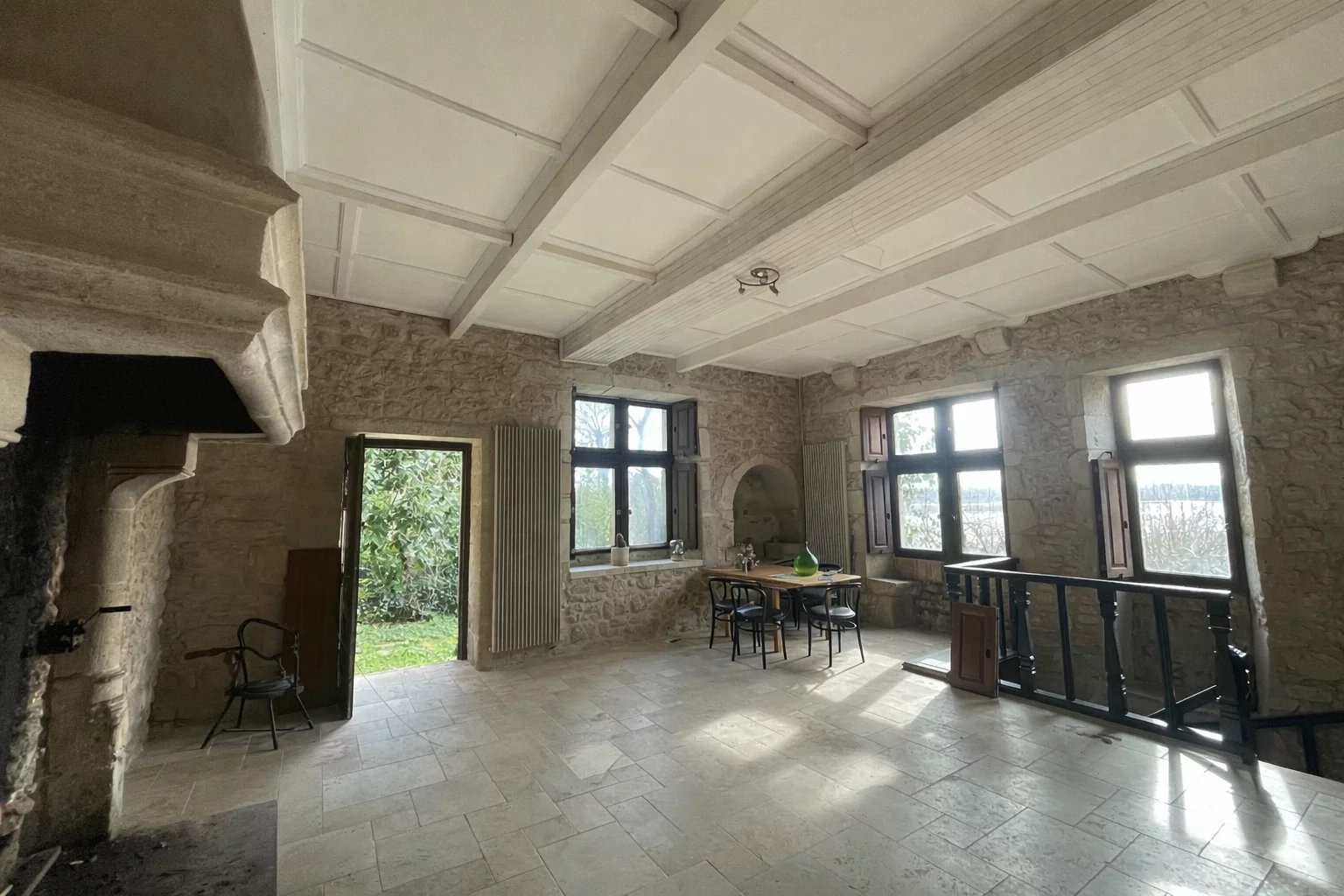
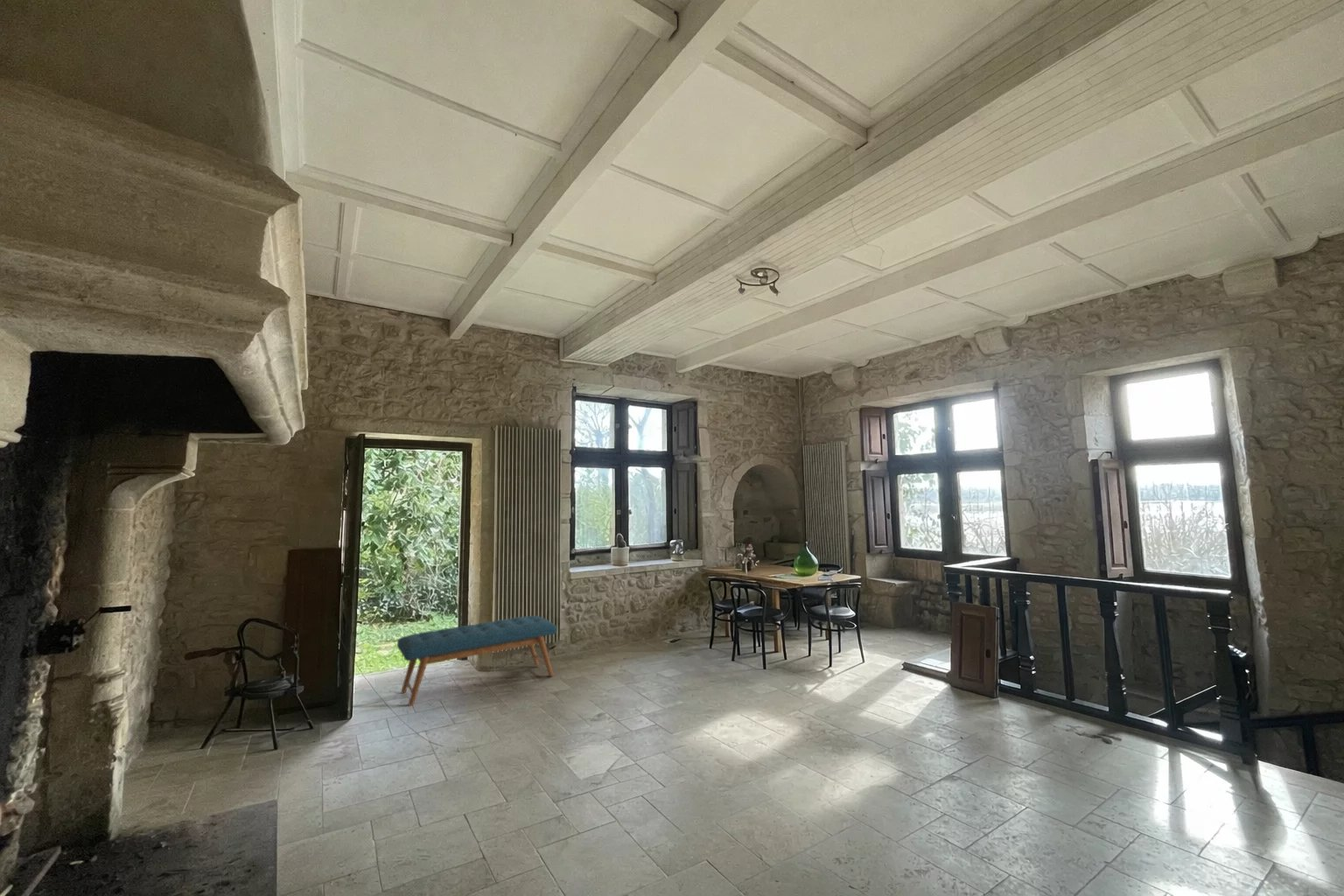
+ bench (480, 654)
